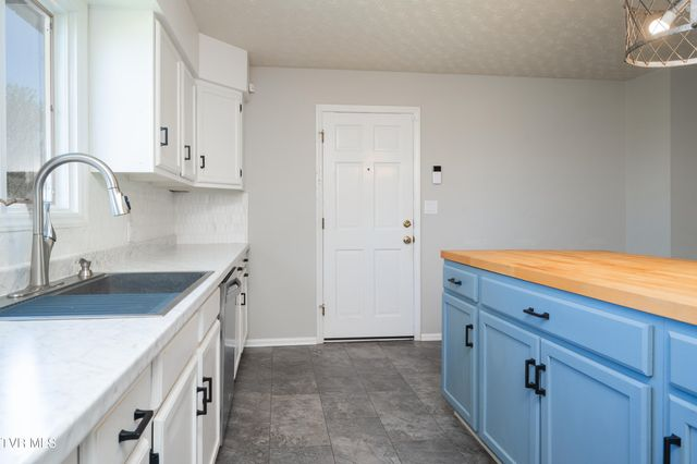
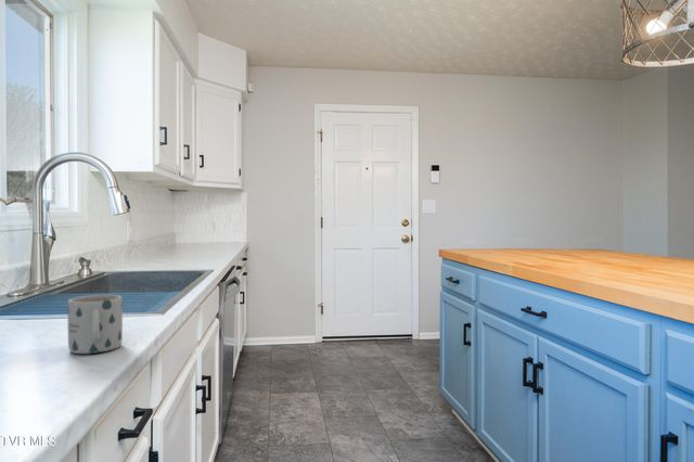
+ mug (95, 324)
